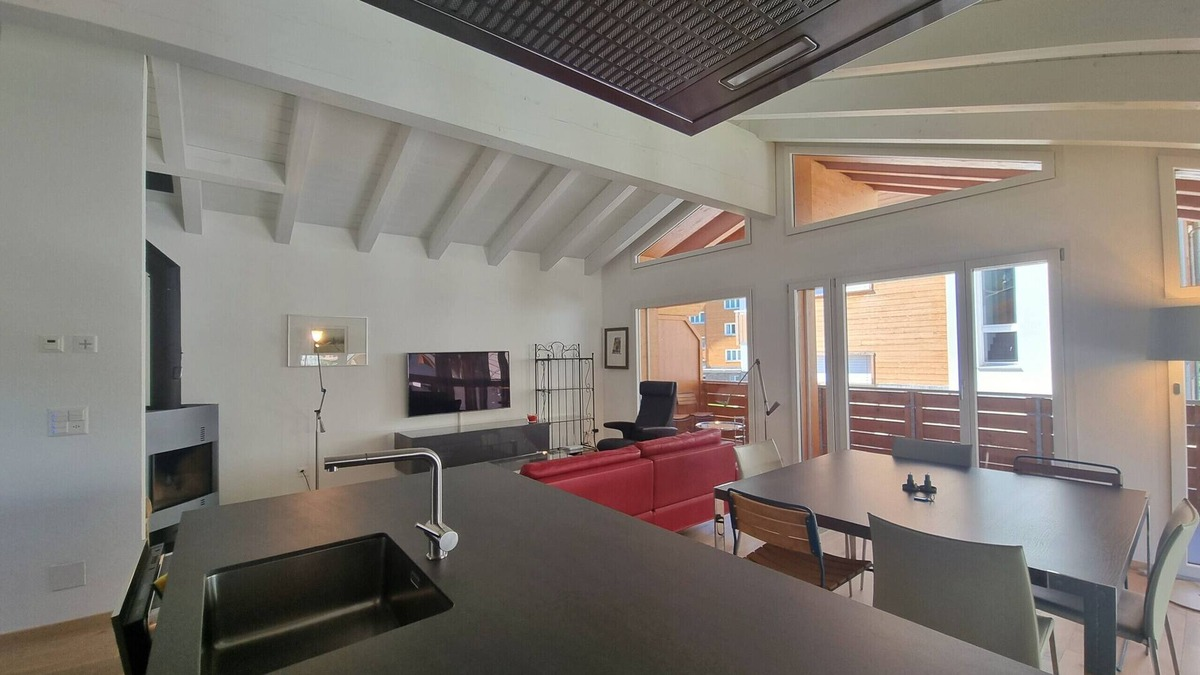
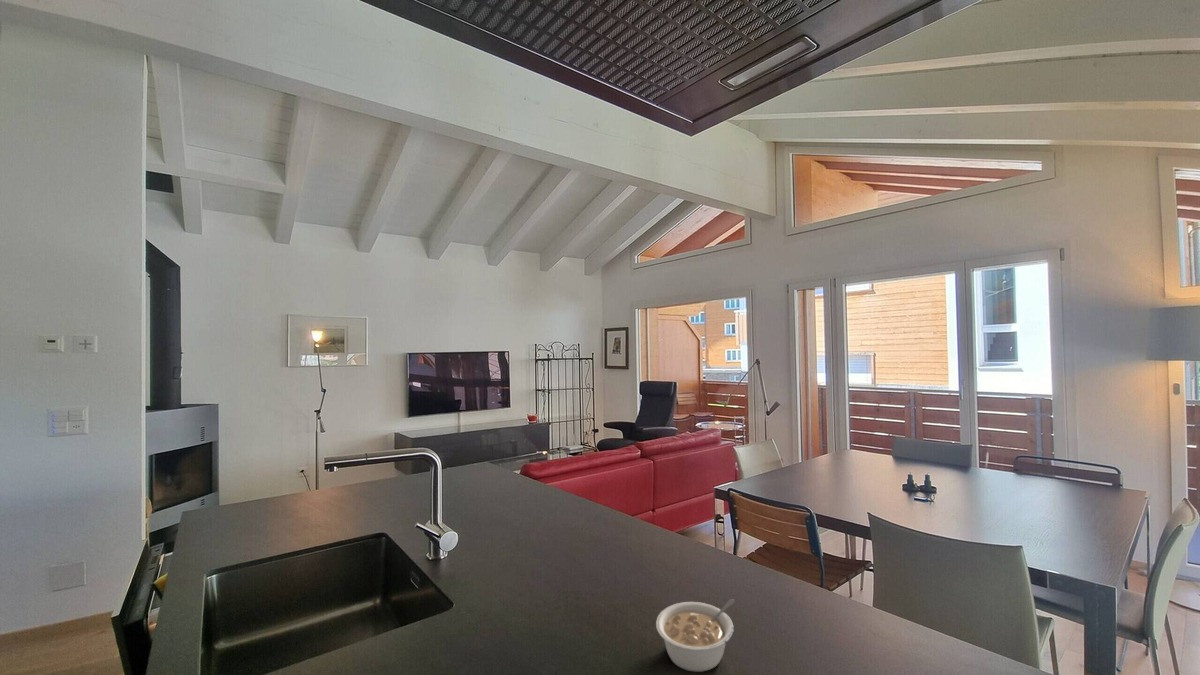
+ legume (695, 633)
